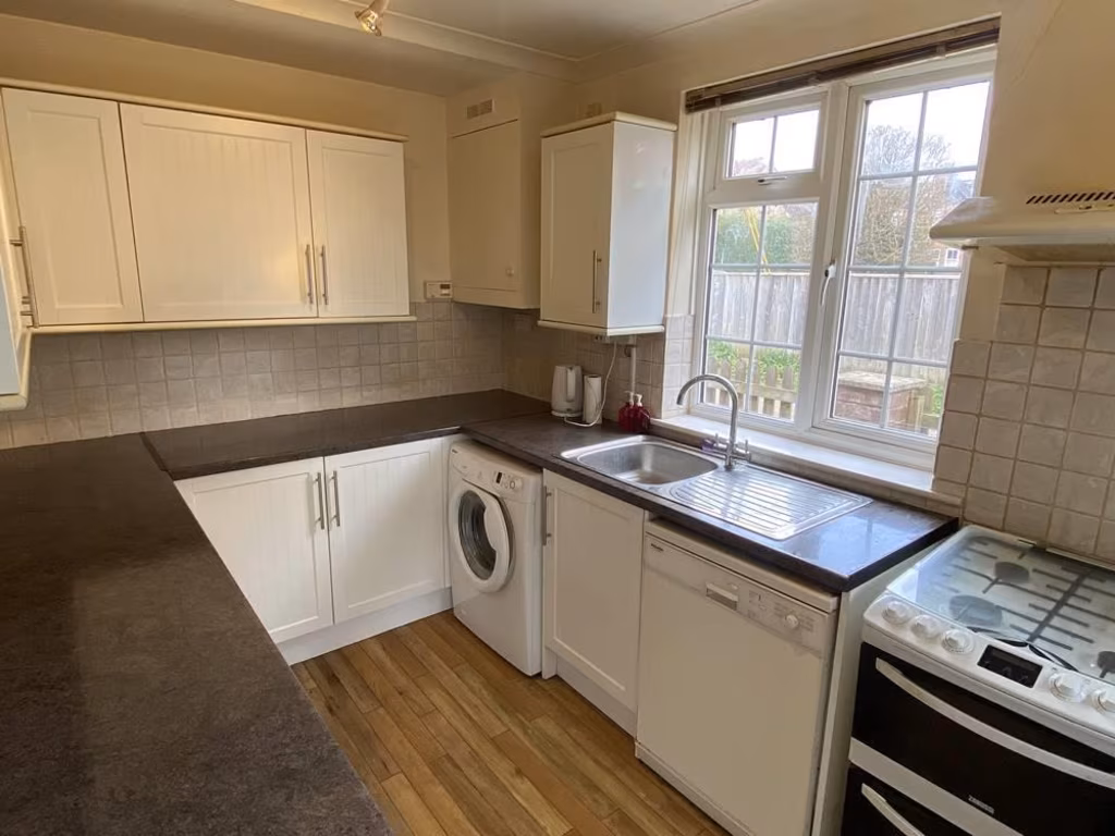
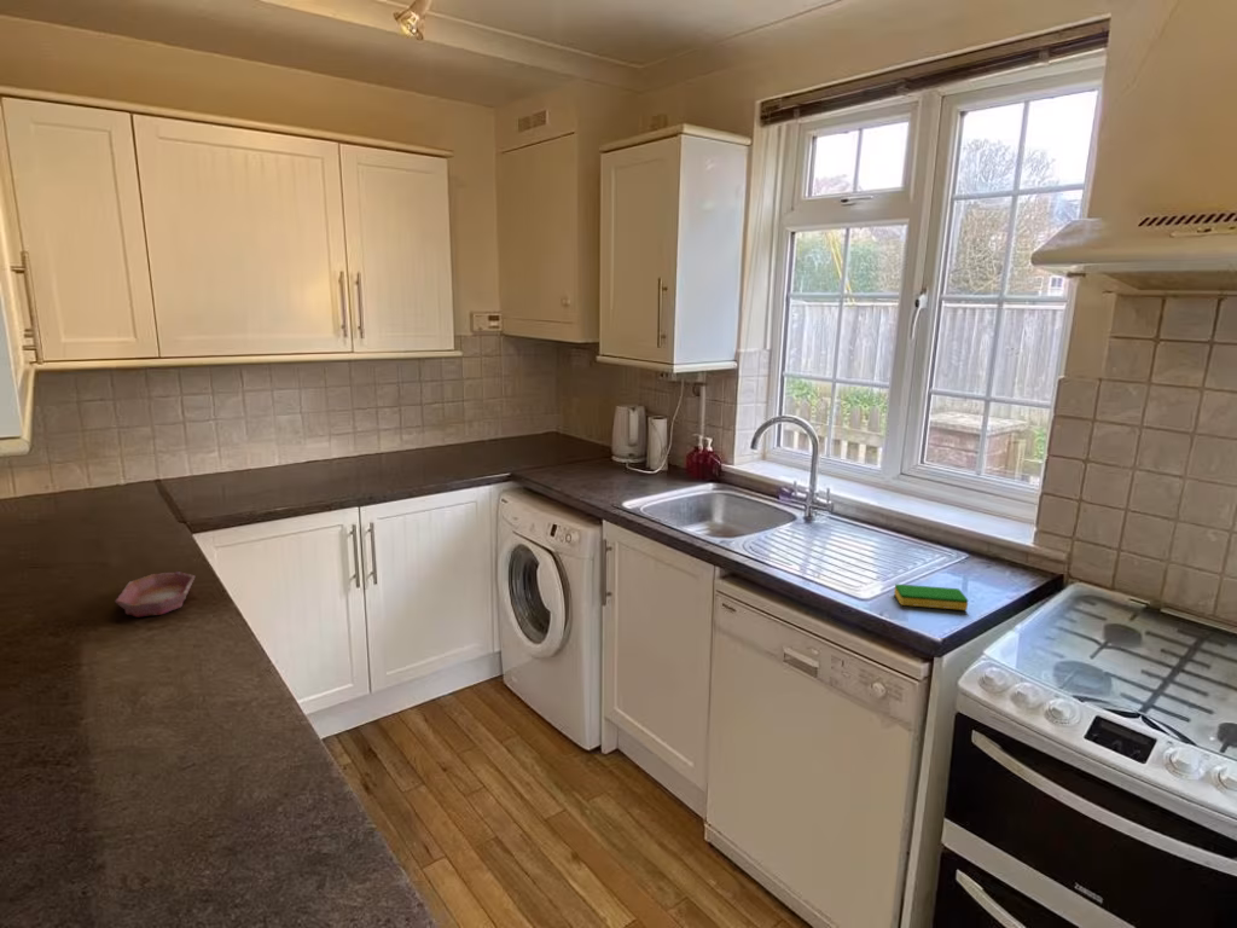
+ bowl (157, 593)
+ dish sponge (930, 596)
